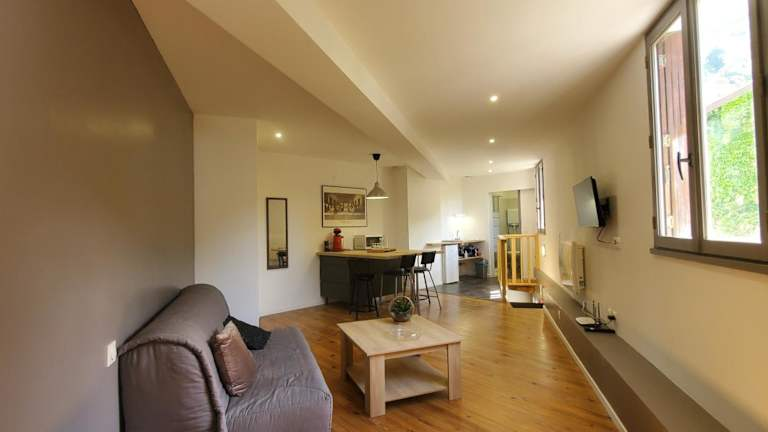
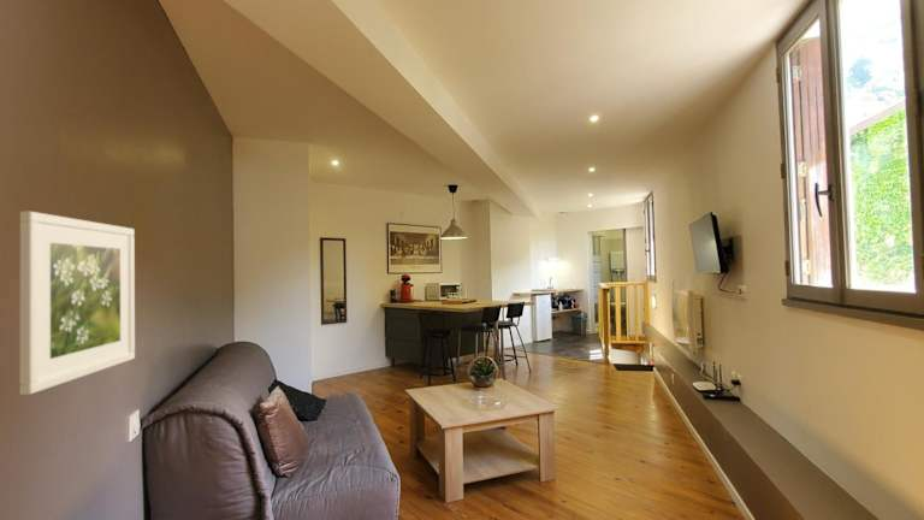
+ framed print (87, 297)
